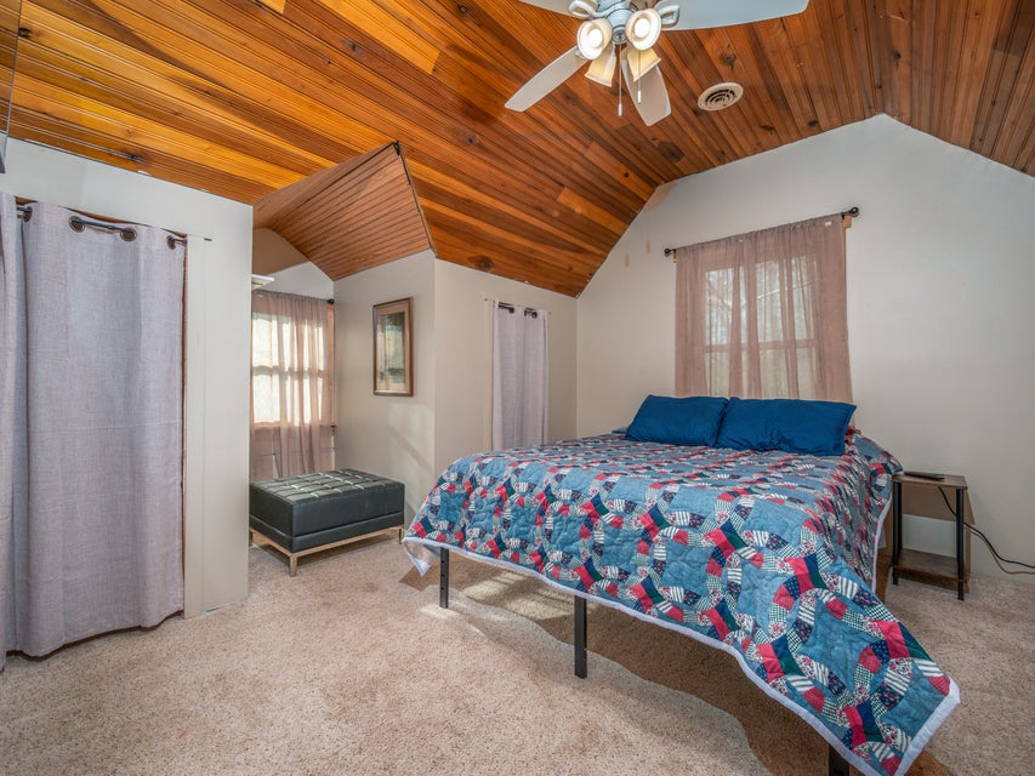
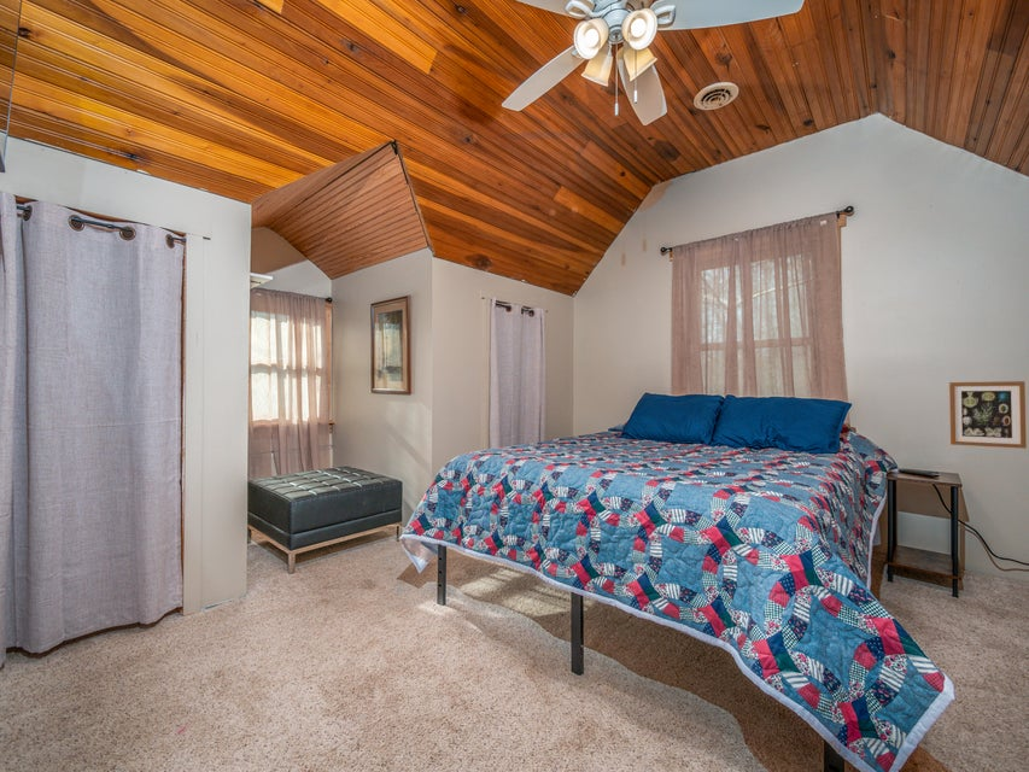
+ wall art (986, 414)
